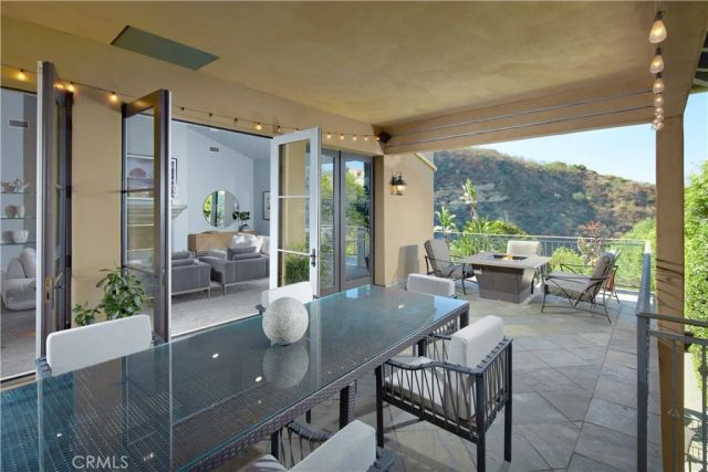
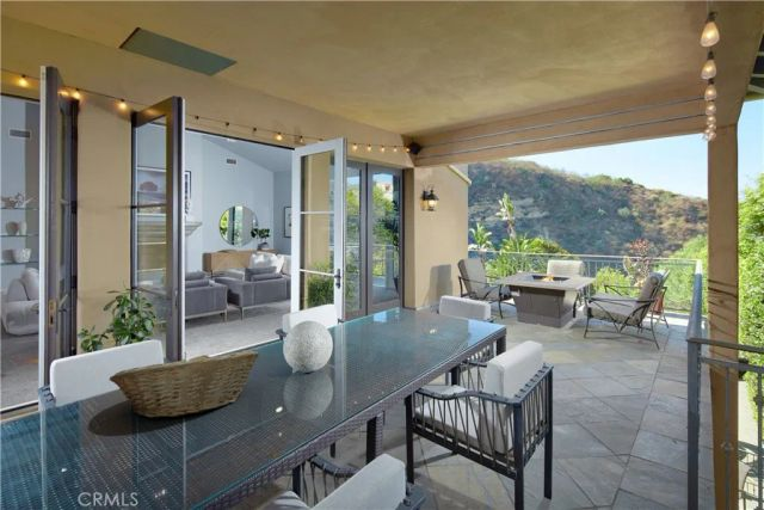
+ fruit basket (190, 376)
